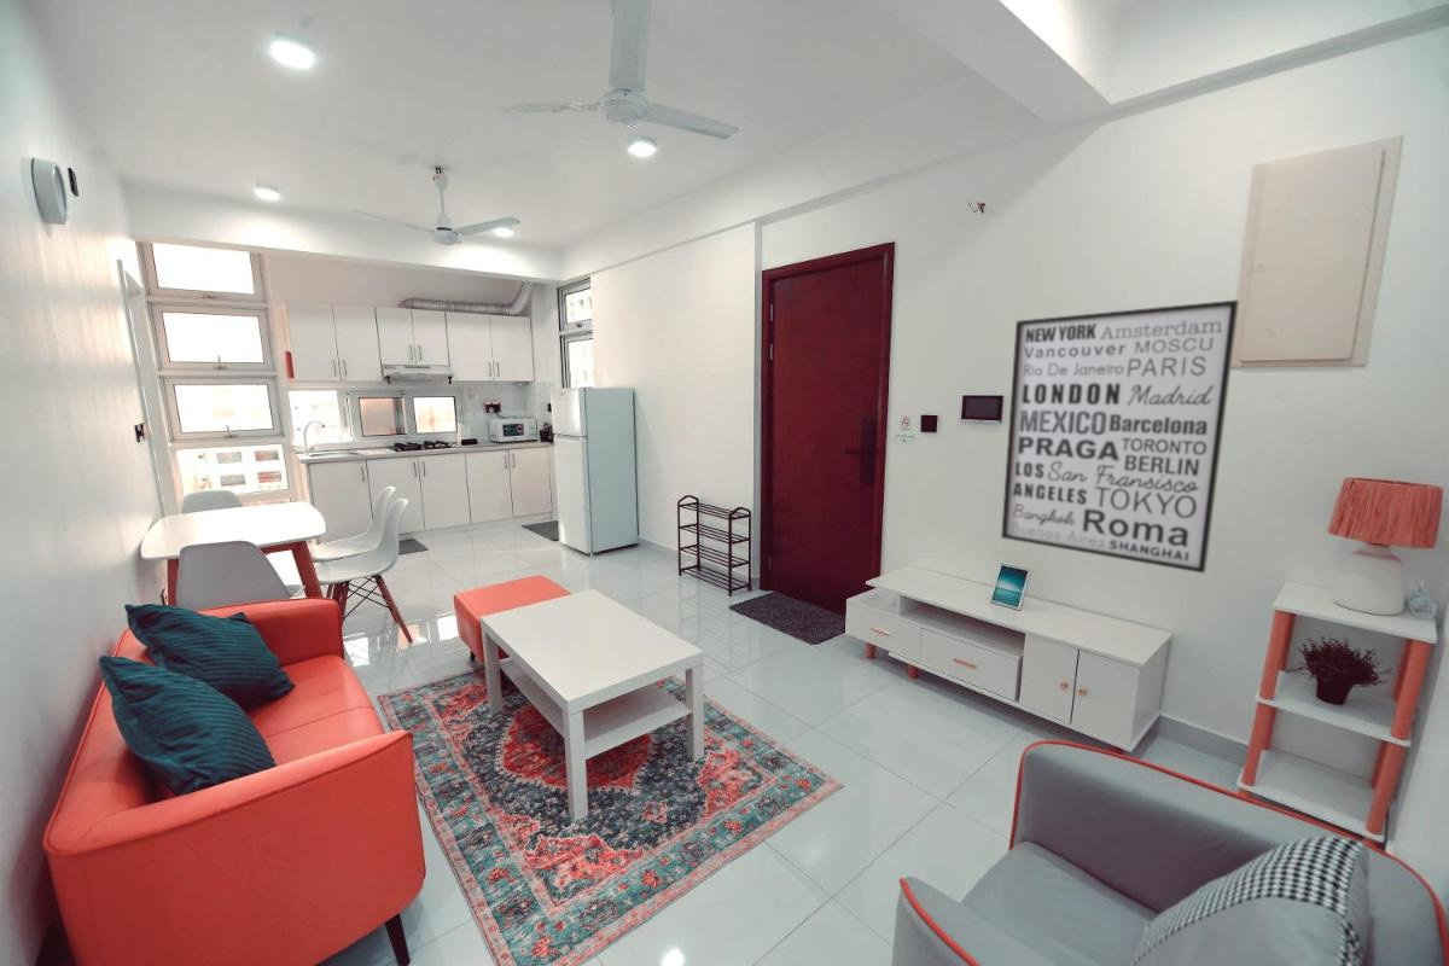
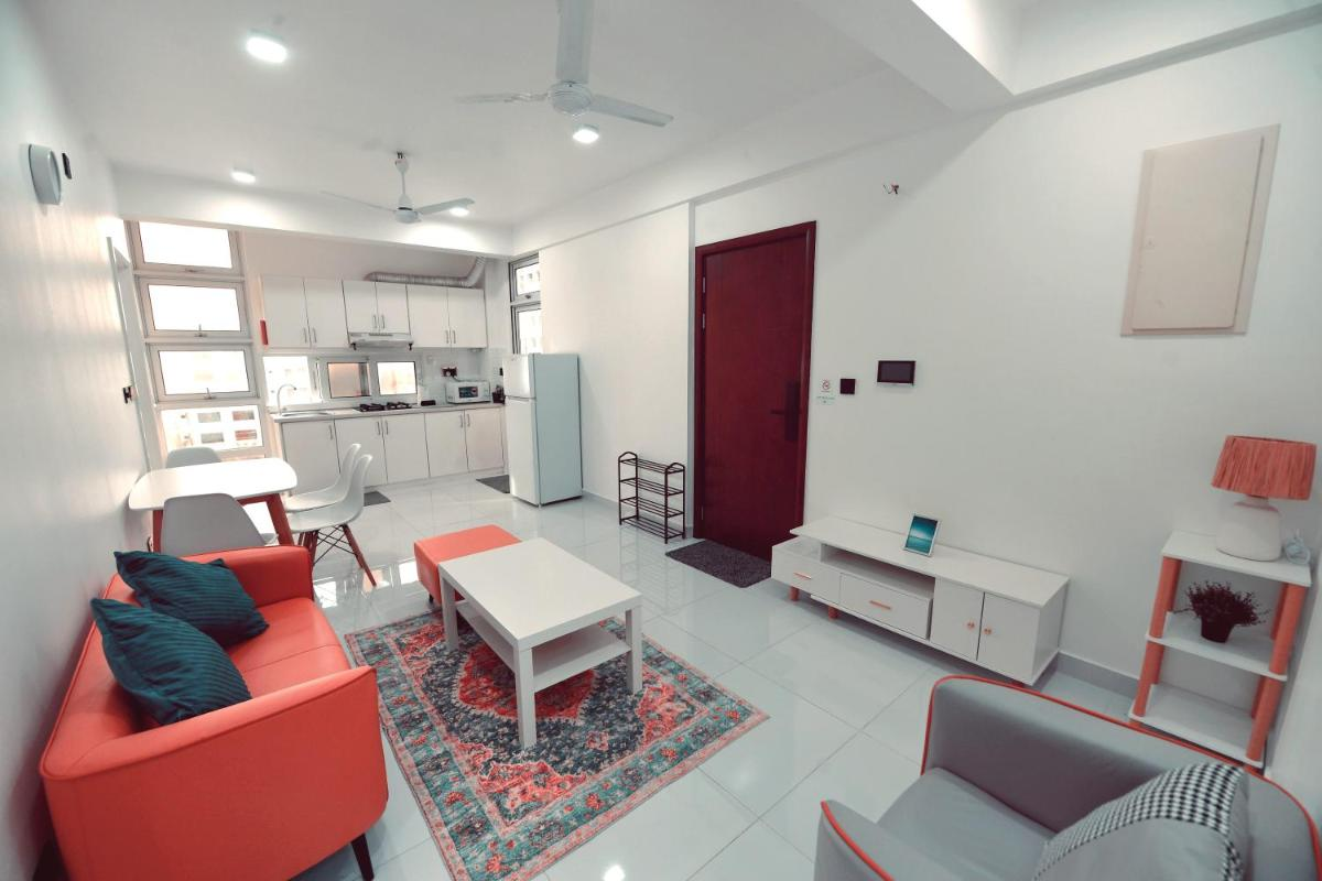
- wall art (1102, 436)
